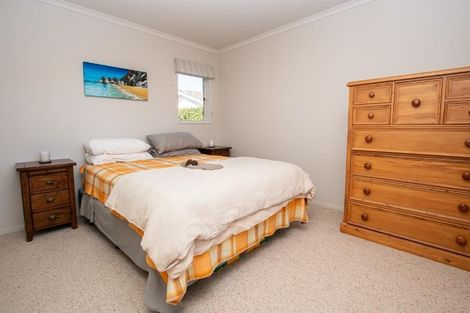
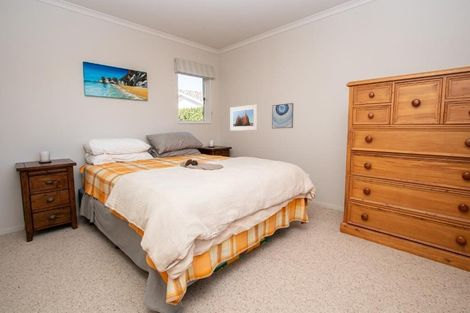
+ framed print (243, 118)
+ wall art (282, 116)
